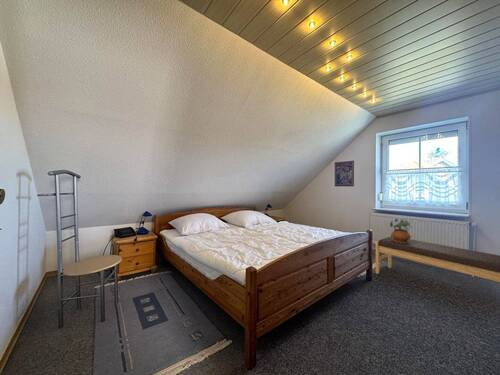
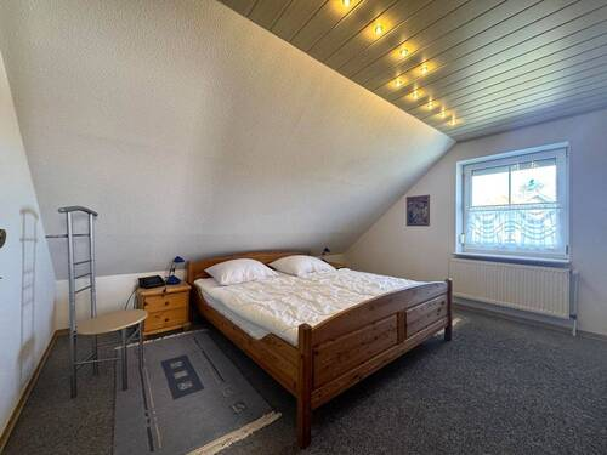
- bench (435, 265)
- potted plant (401, 229)
